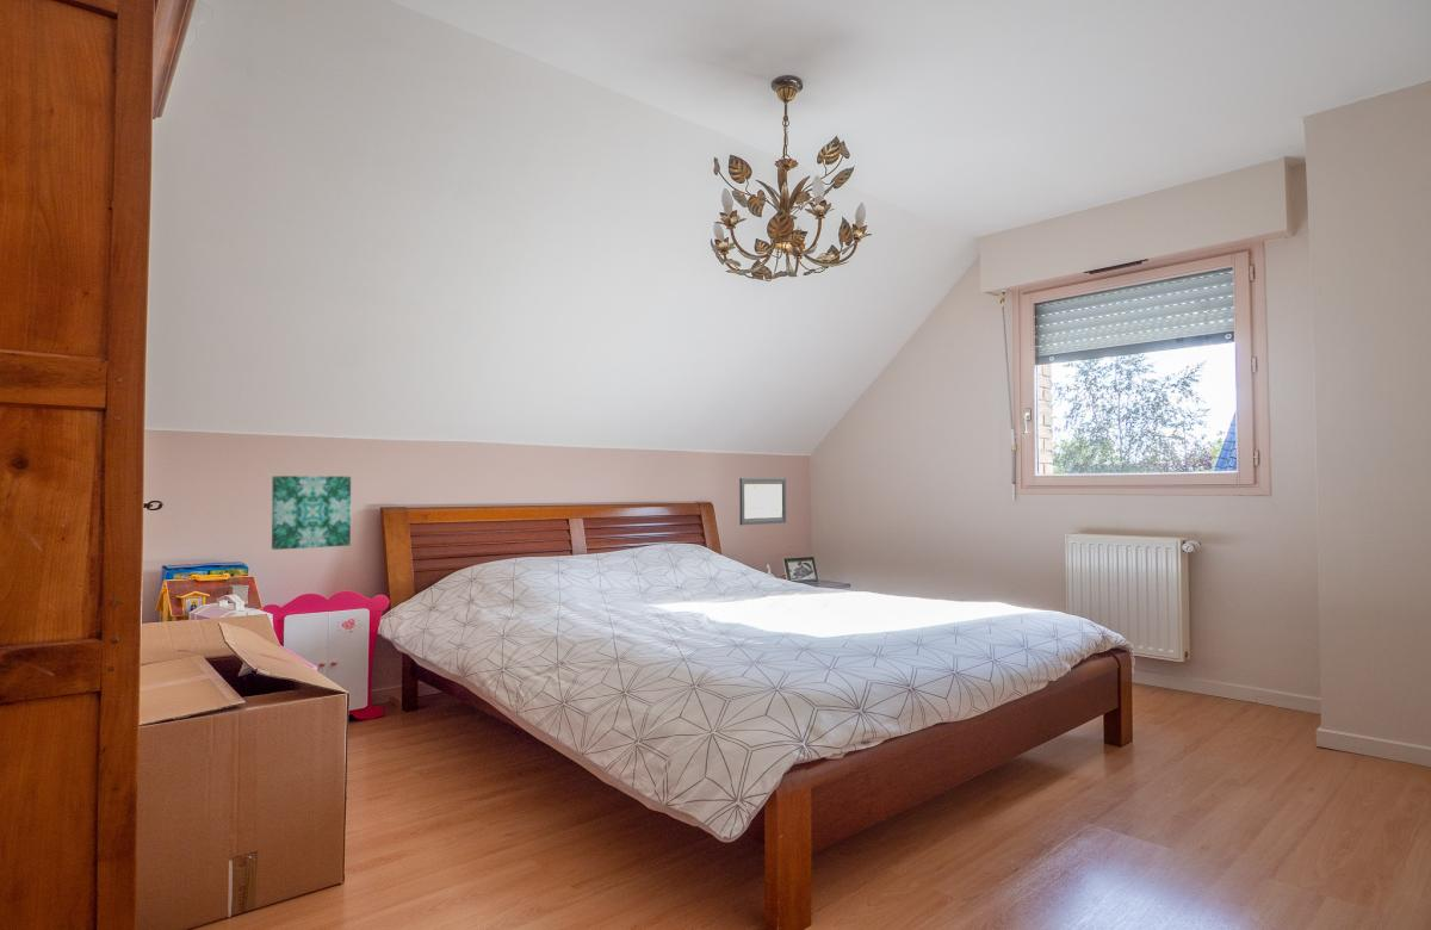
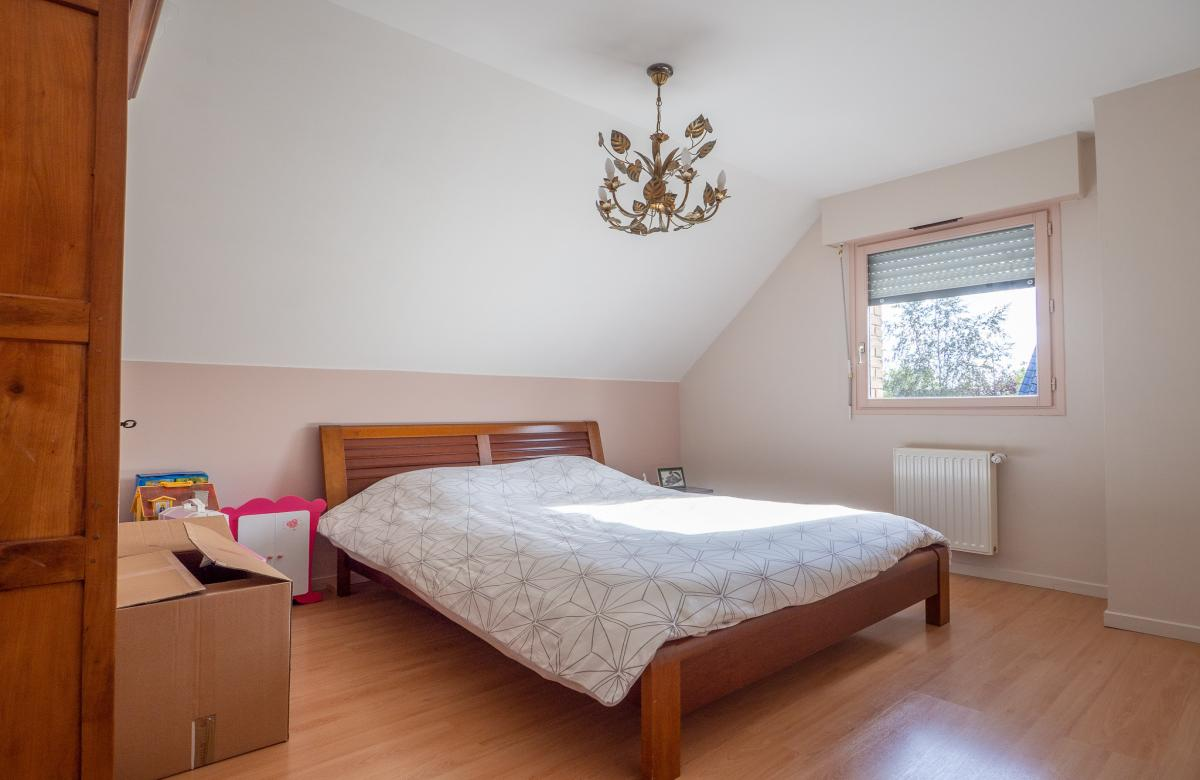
- wall art (763, 501)
- wall art (311, 512)
